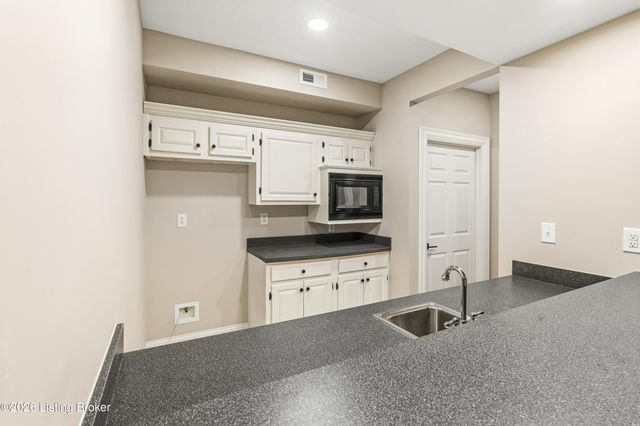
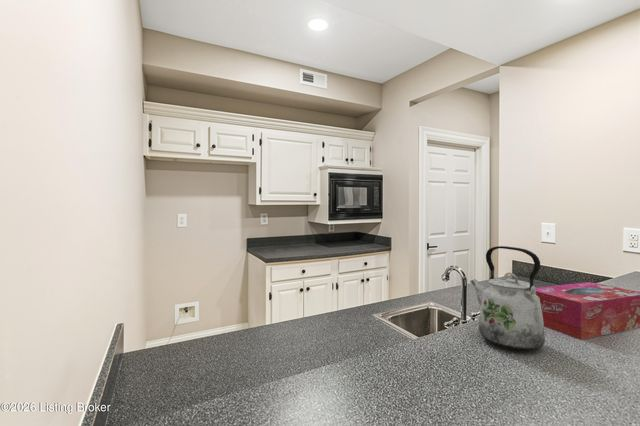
+ tissue box (585, 307)
+ kettle (500, 291)
